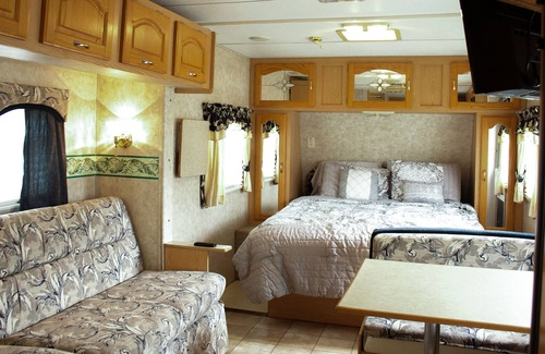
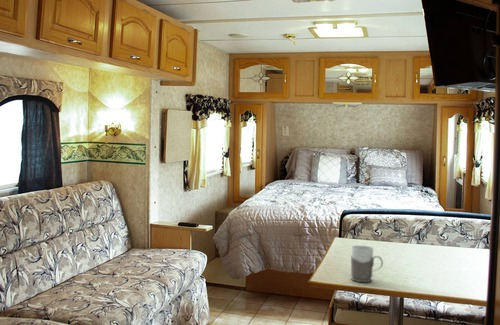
+ mug (367, 264)
